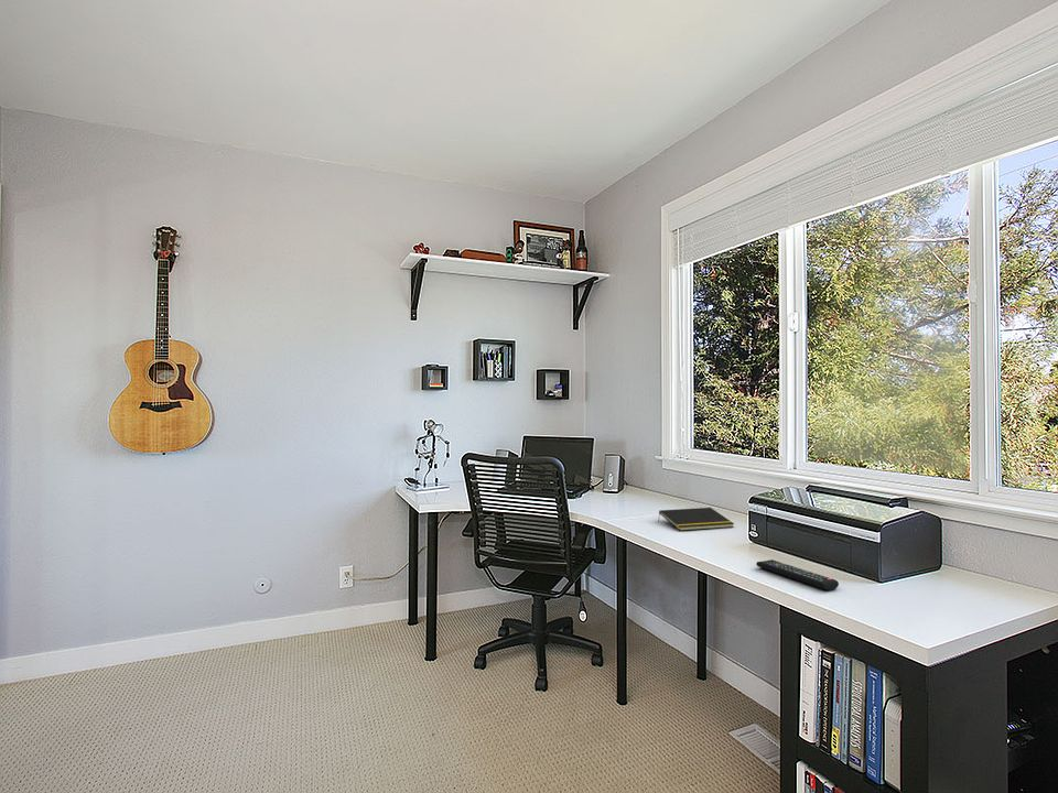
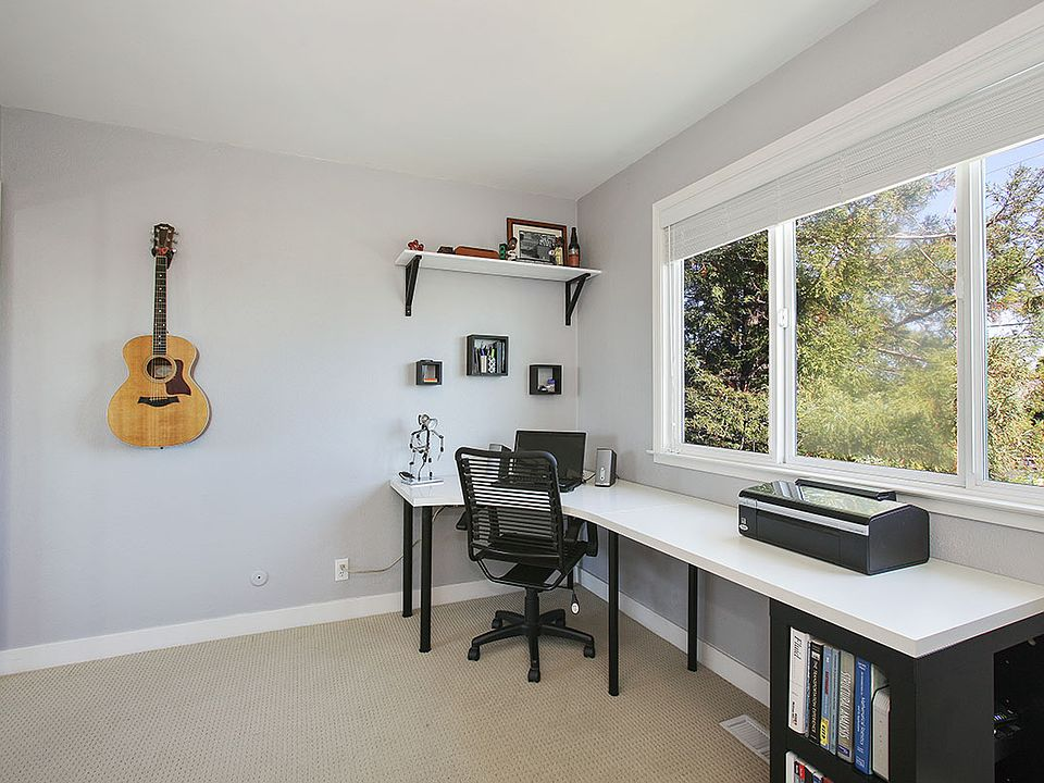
- remote control (795, 573)
- notepad (695, 518)
